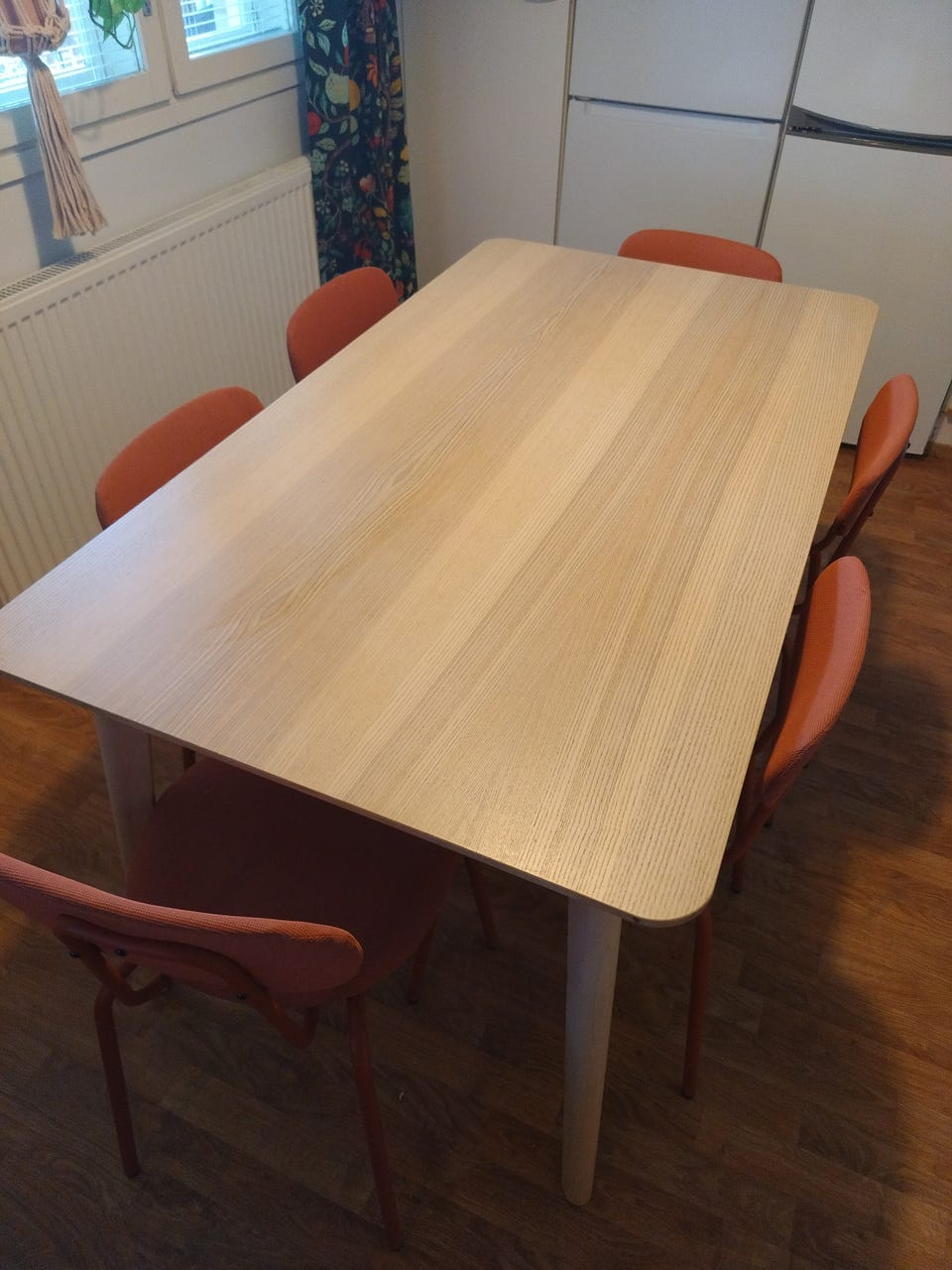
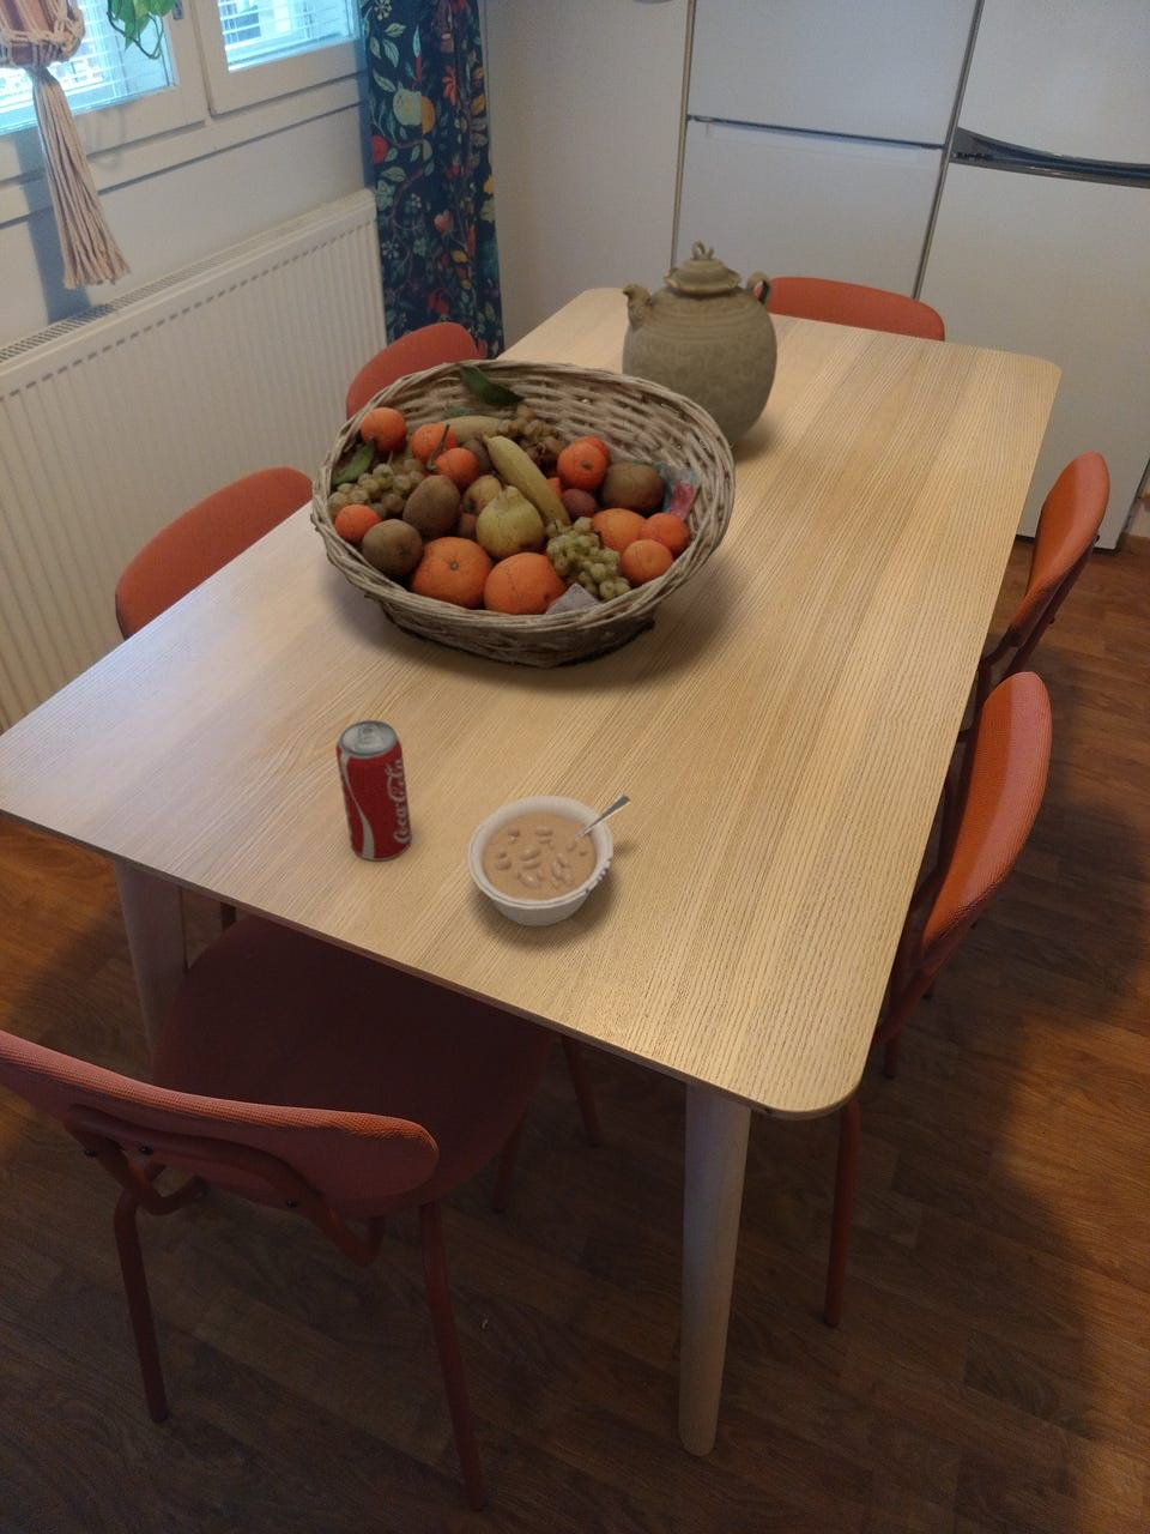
+ fruit basket (518, 510)
+ beverage can (373, 790)
+ legume (542, 859)
+ teapot (697, 348)
